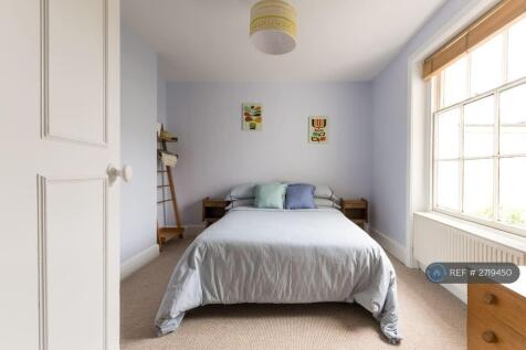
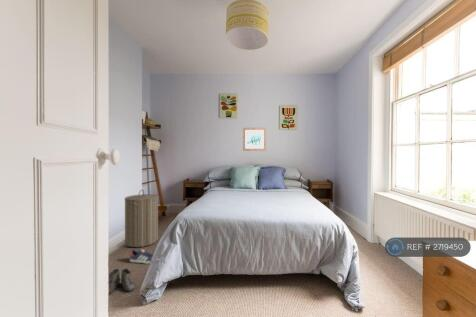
+ laundry hamper (141, 215)
+ sneaker (144, 254)
+ wall art (254, 139)
+ boots (118, 280)
